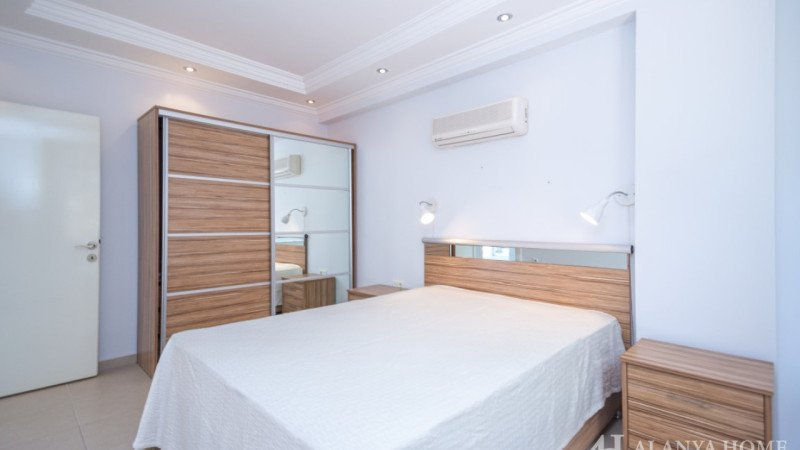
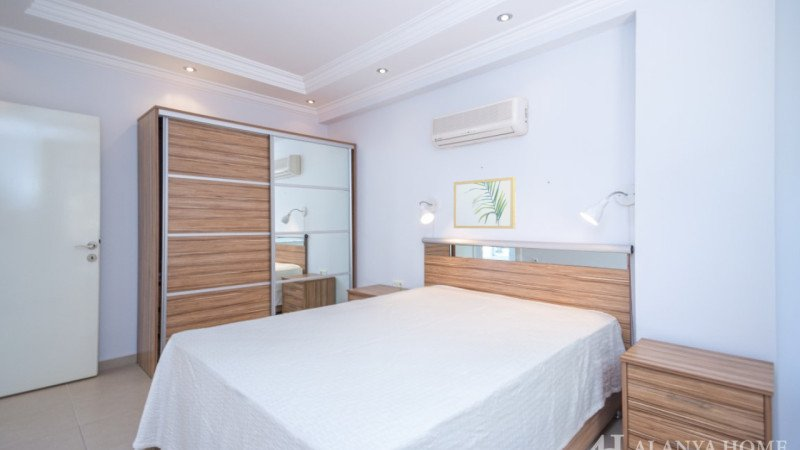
+ wall art (482, 204)
